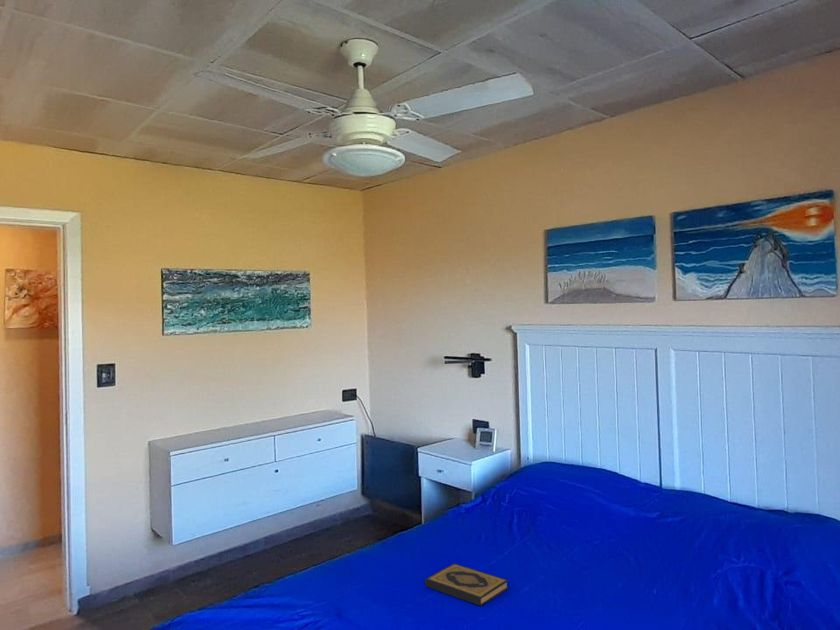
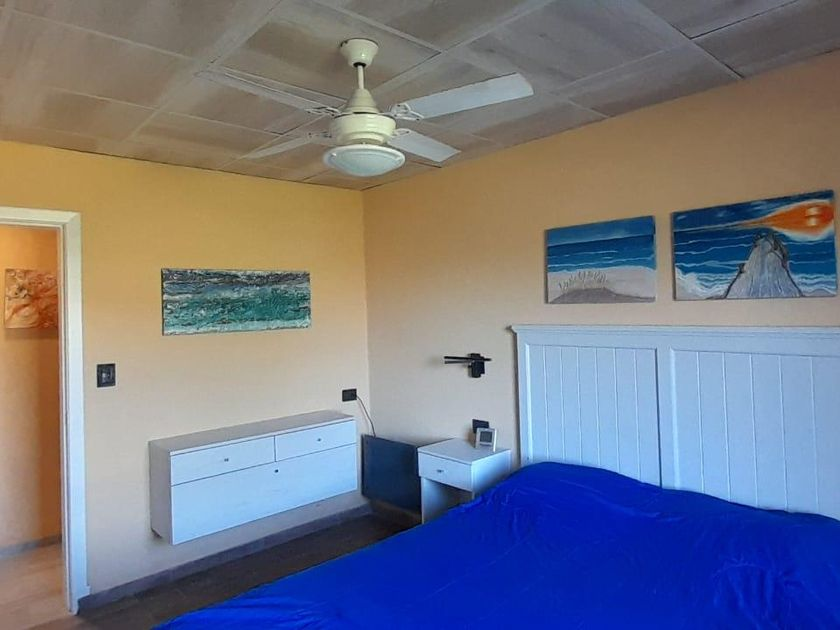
- hardback book (466, 583)
